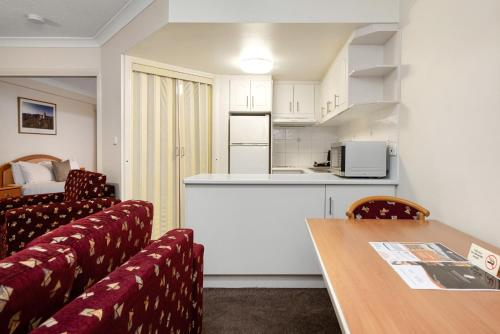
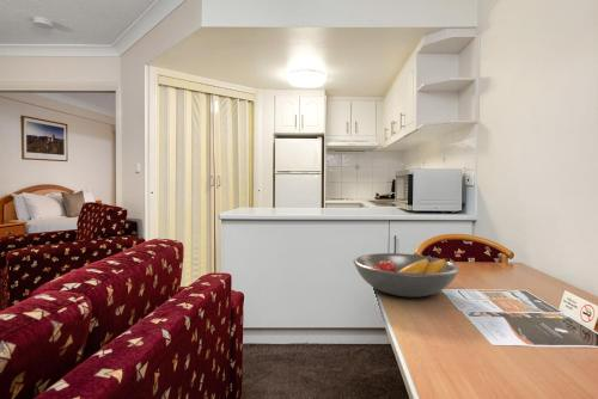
+ fruit bowl (403, 272)
